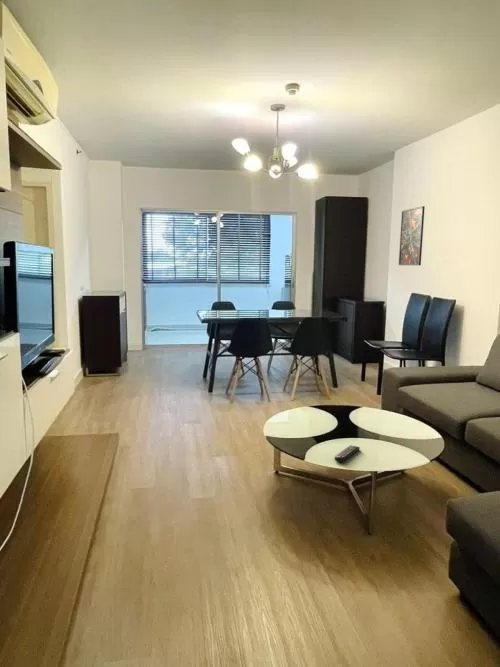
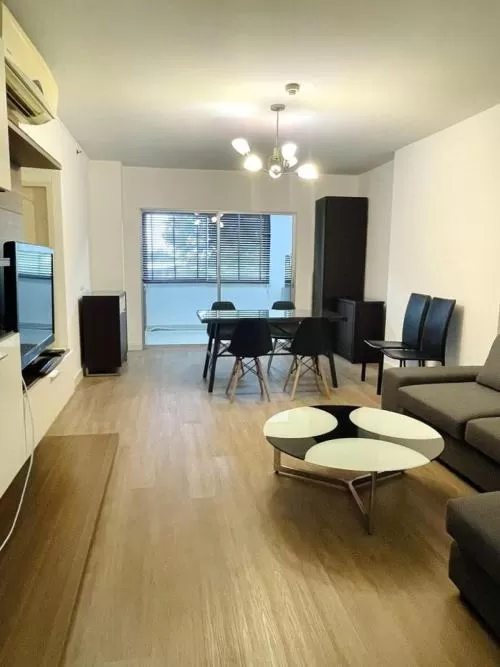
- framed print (410, 237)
- remote control (347, 453)
